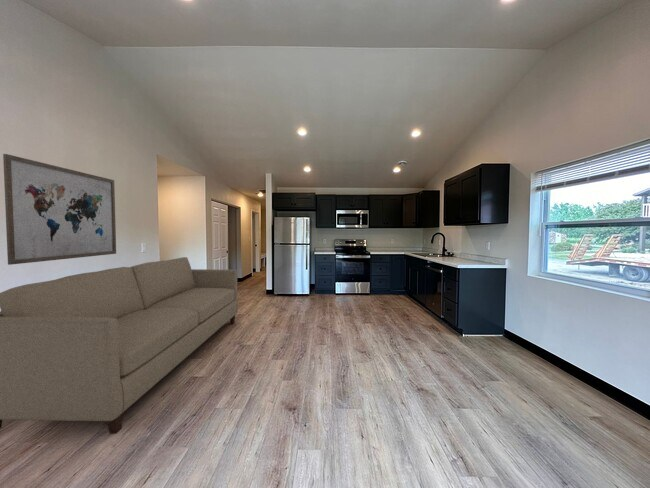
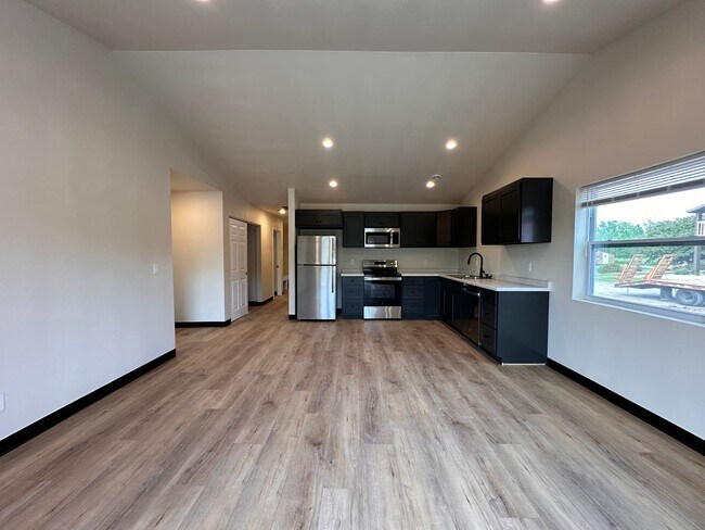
- sofa (156, 311)
- wall art (71, 214)
